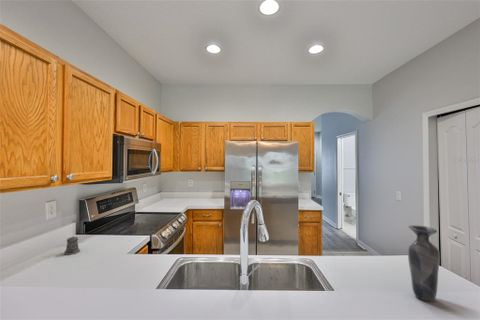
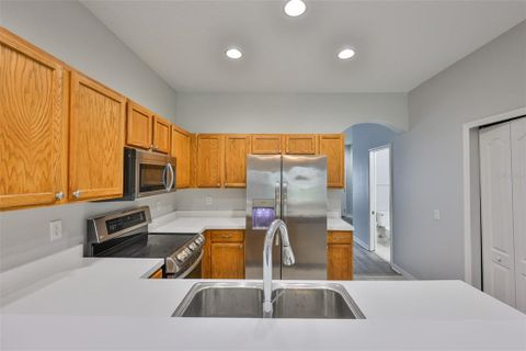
- vase (423, 262)
- pepper shaker (72, 244)
